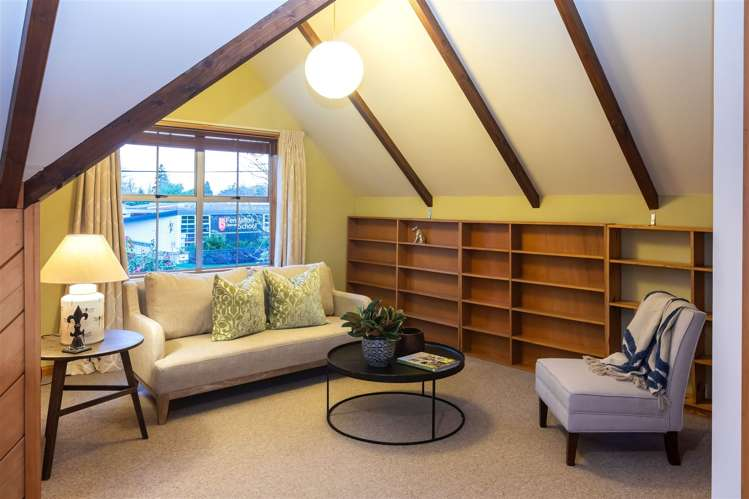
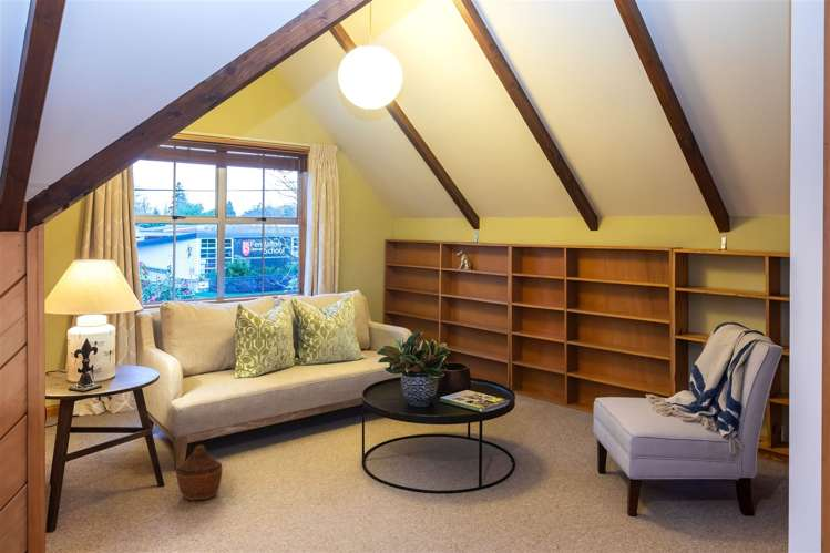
+ woven basket (198, 470)
